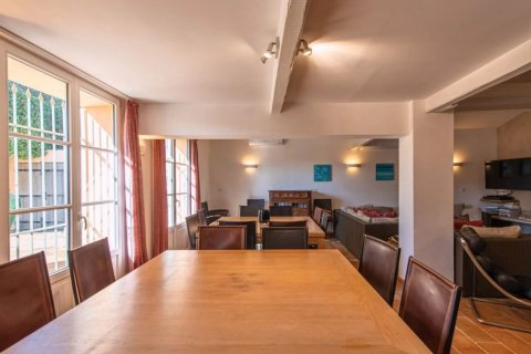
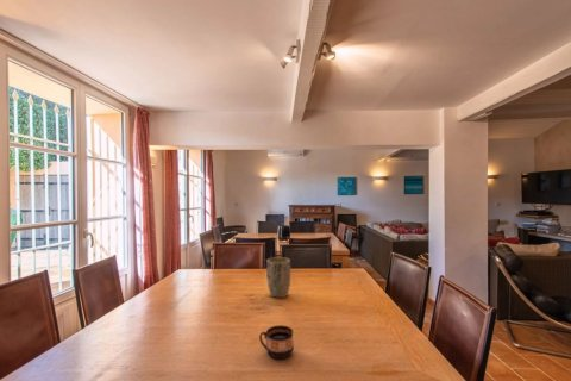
+ cup (278, 341)
+ plant pot (278, 277)
